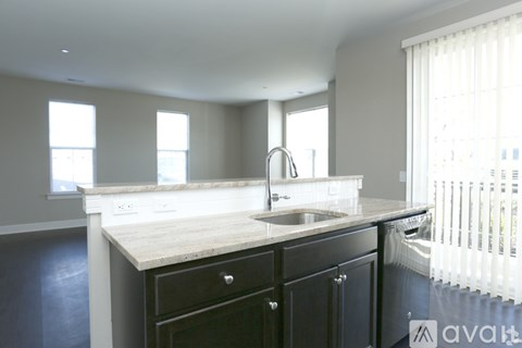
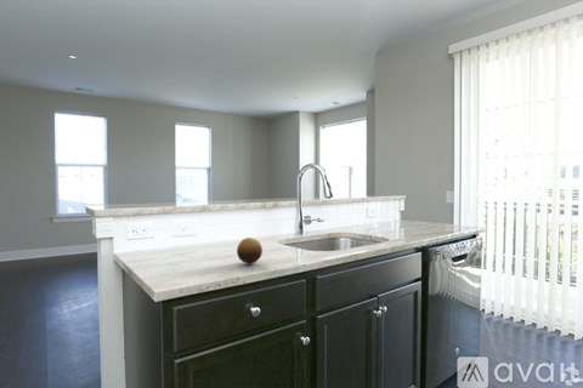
+ fruit (249, 250)
